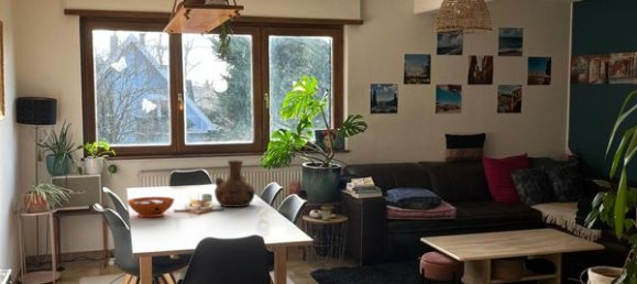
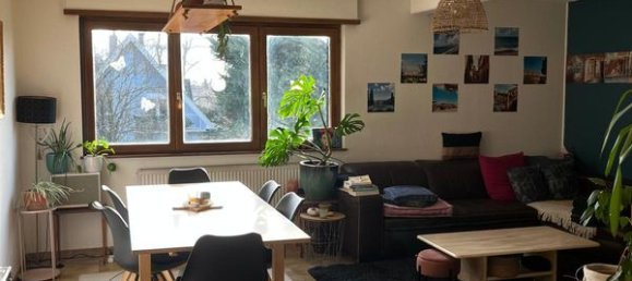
- vase (234, 182)
- decorative bowl (151, 207)
